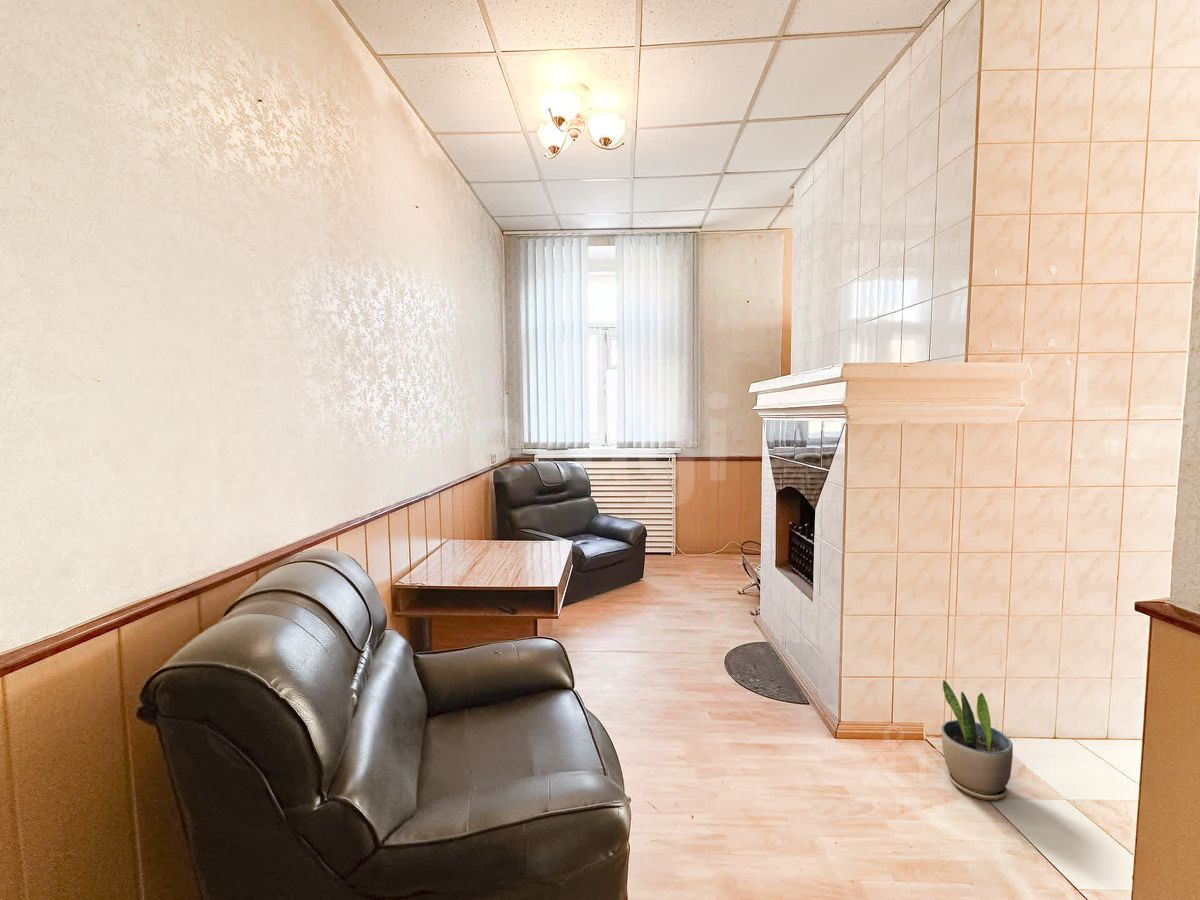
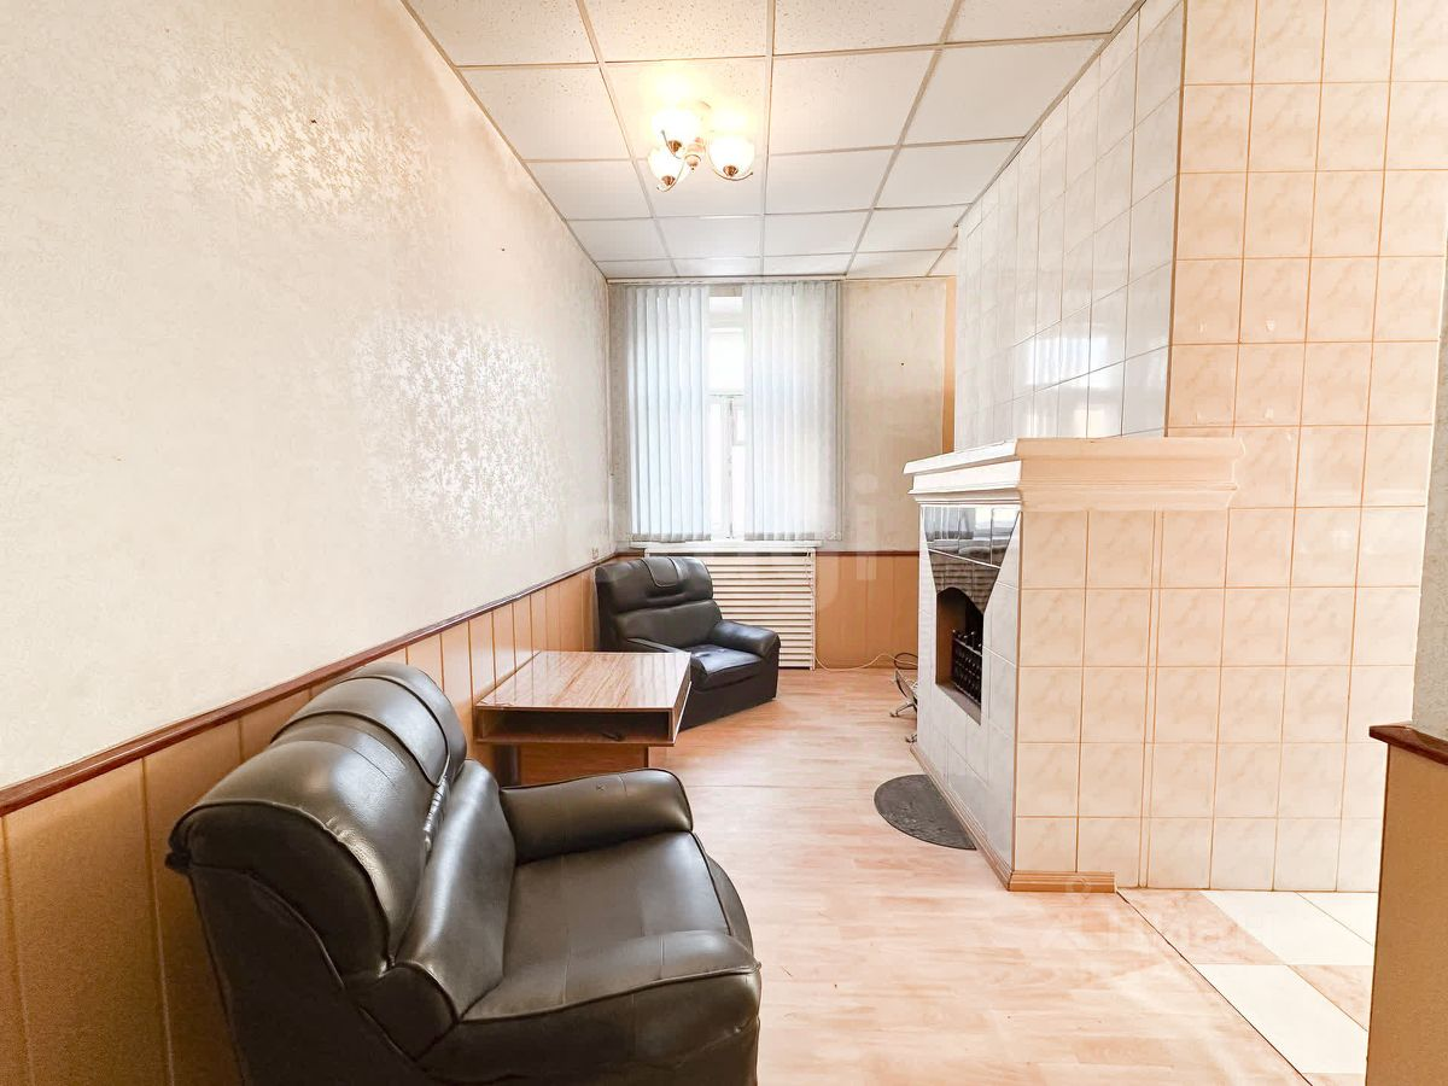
- potted plant (976, 733)
